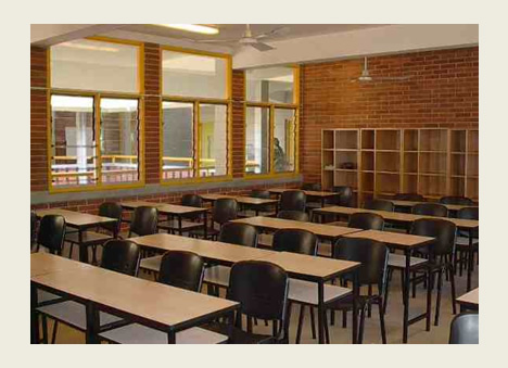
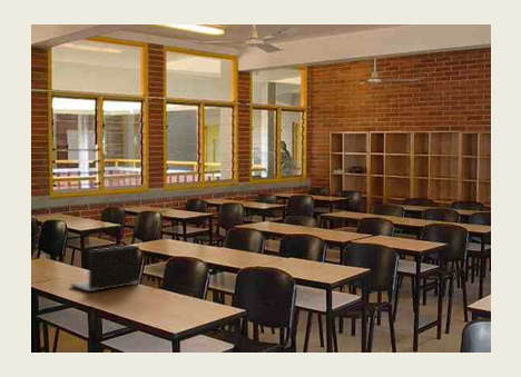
+ laptop (105, 265)
